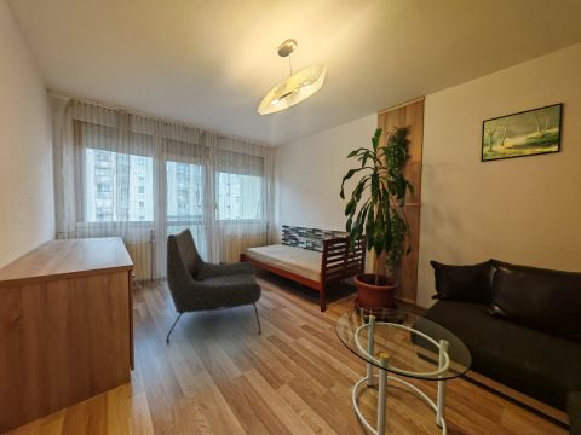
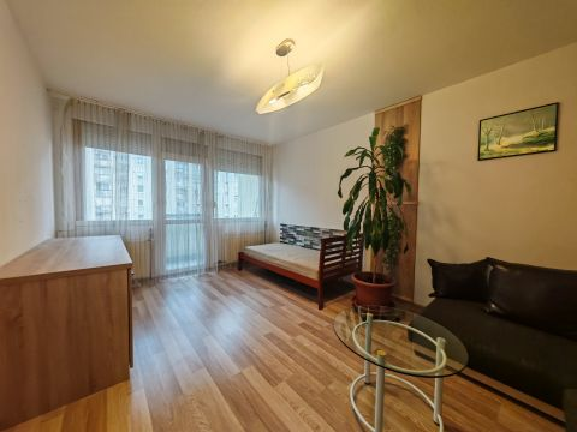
- chair (217, 274)
